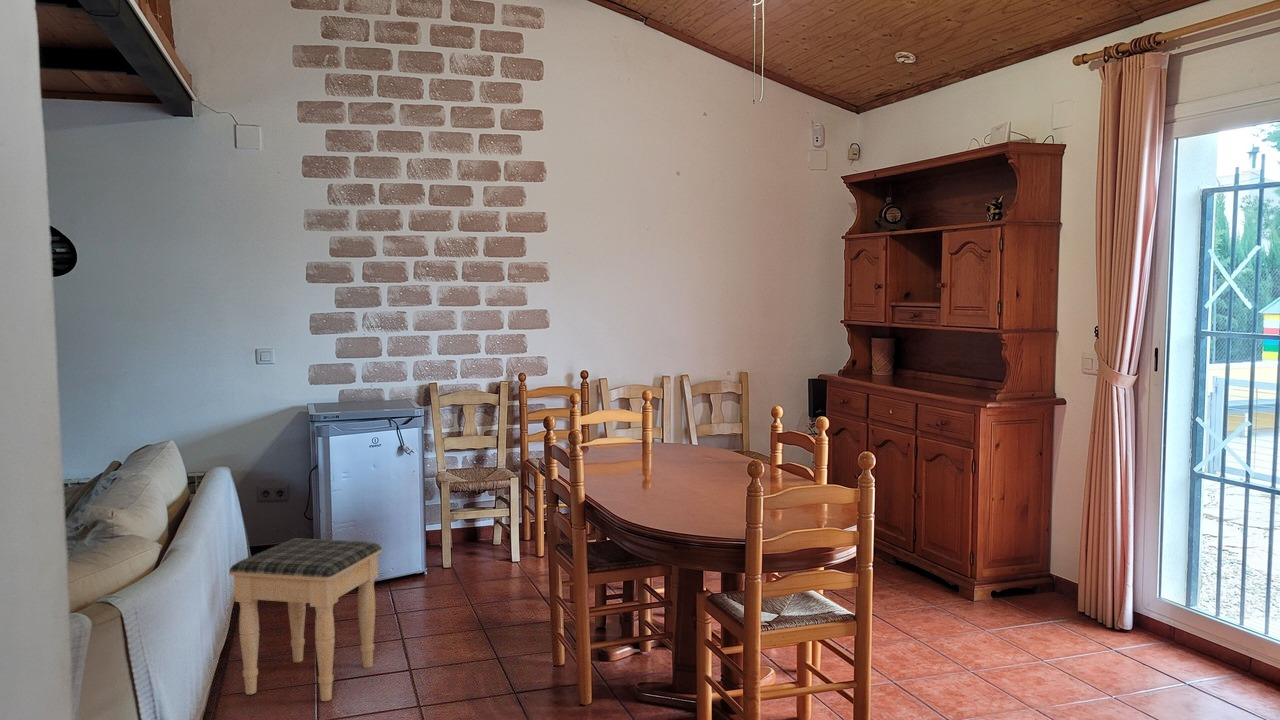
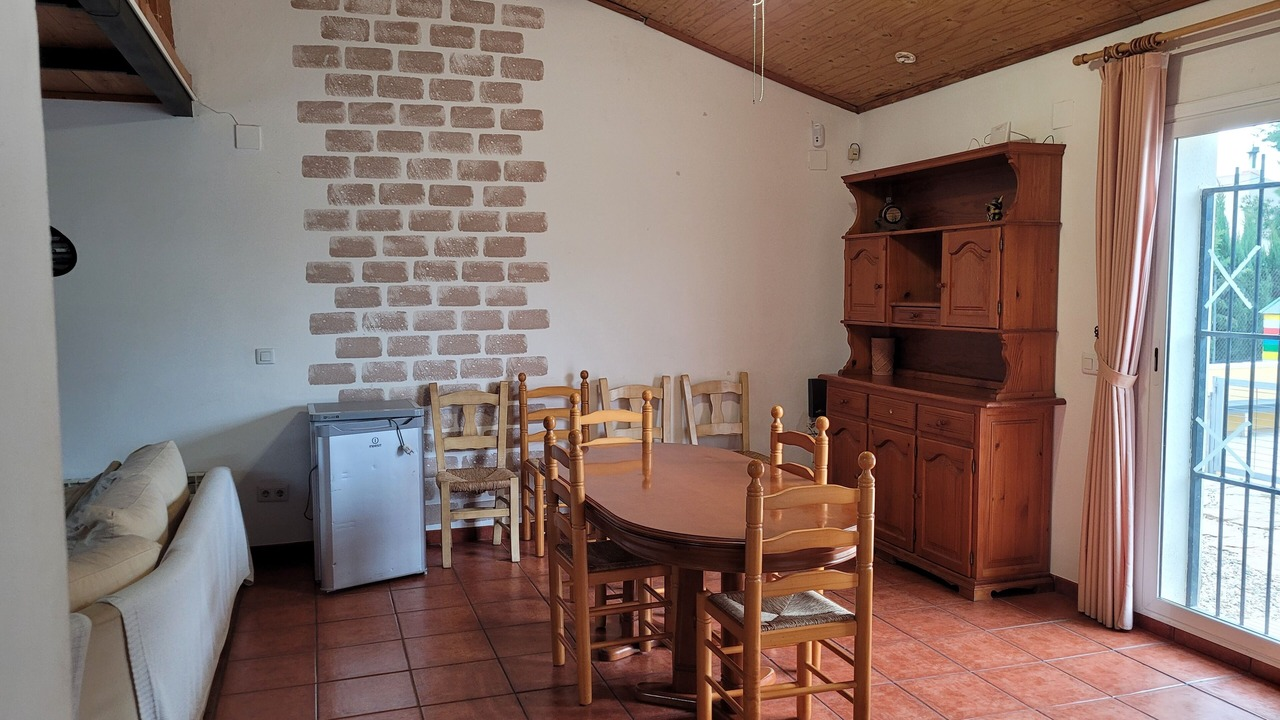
- footstool (304, 614)
